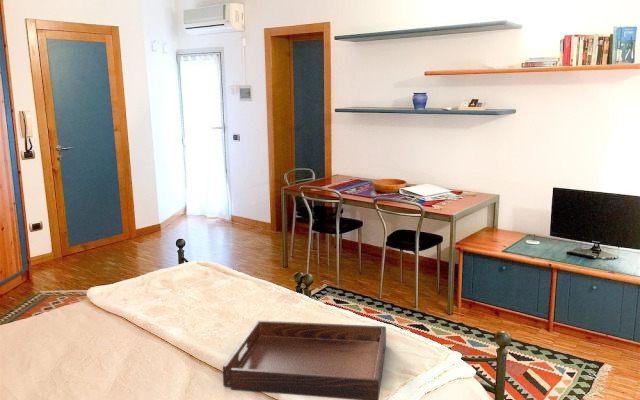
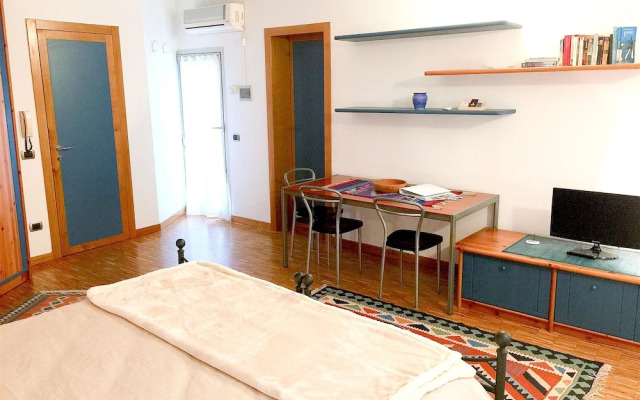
- serving tray (310, 355)
